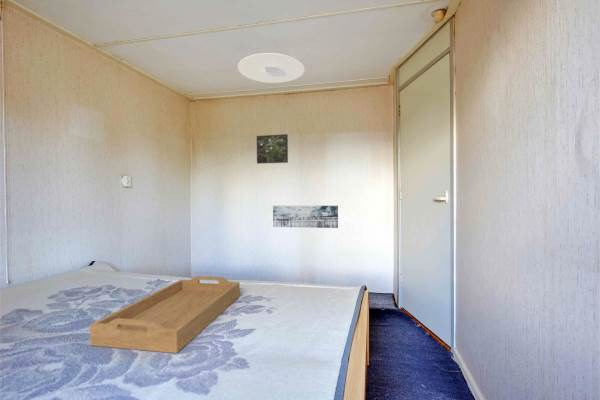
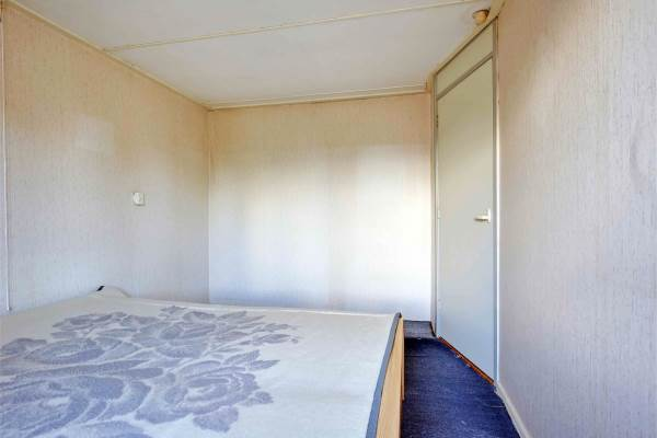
- wall art (304, 216)
- serving tray (179, 305)
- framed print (272, 149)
- ceiling light (271, 66)
